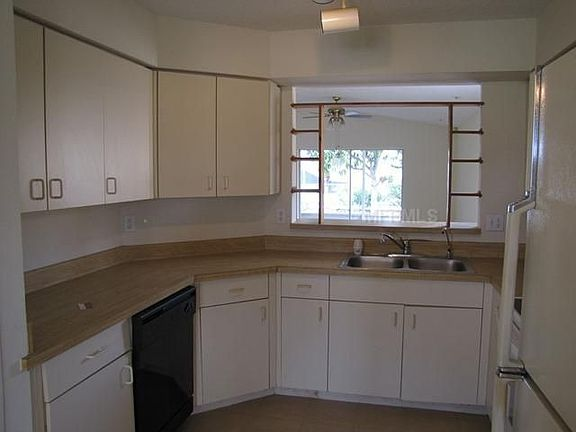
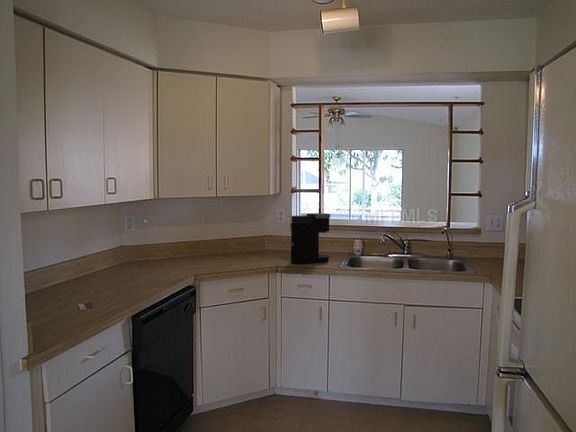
+ coffee maker (310, 237)
